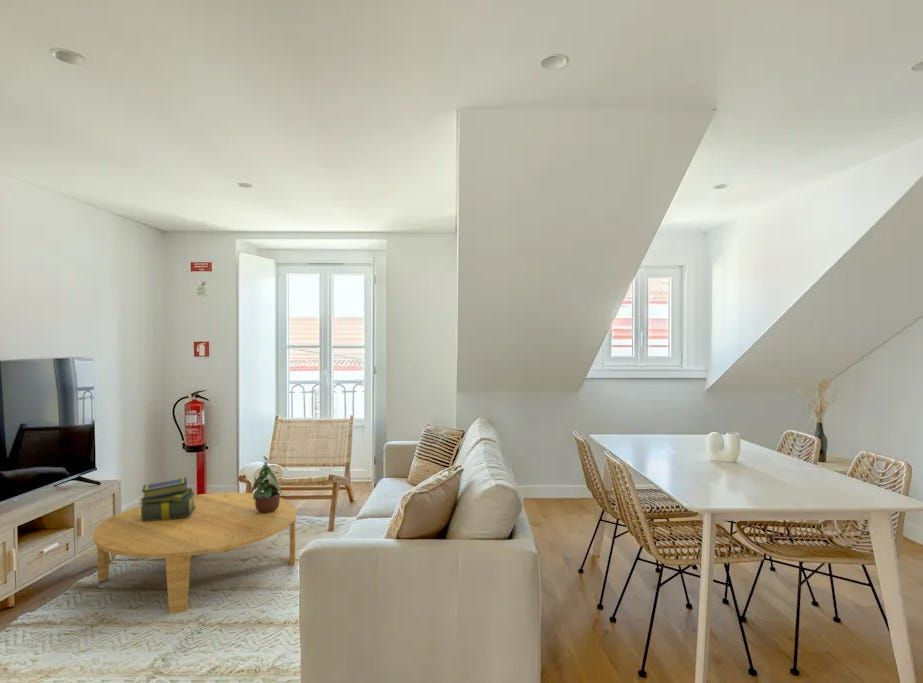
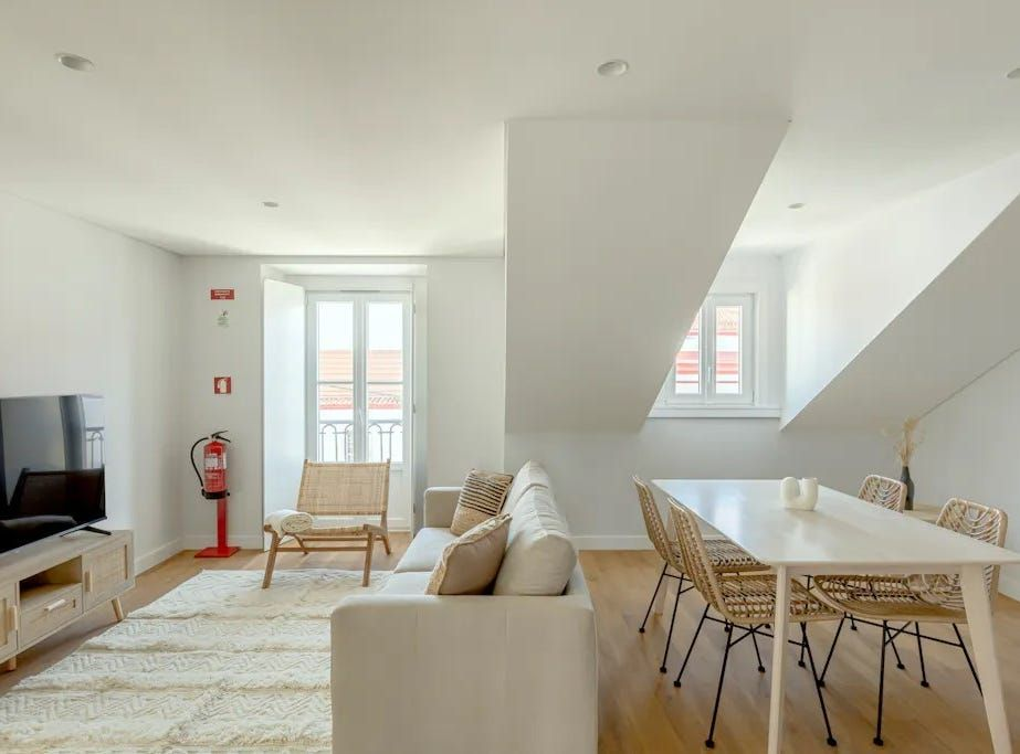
- stack of books (167, 498)
- coffee table (201, 544)
- potted plant (266, 482)
